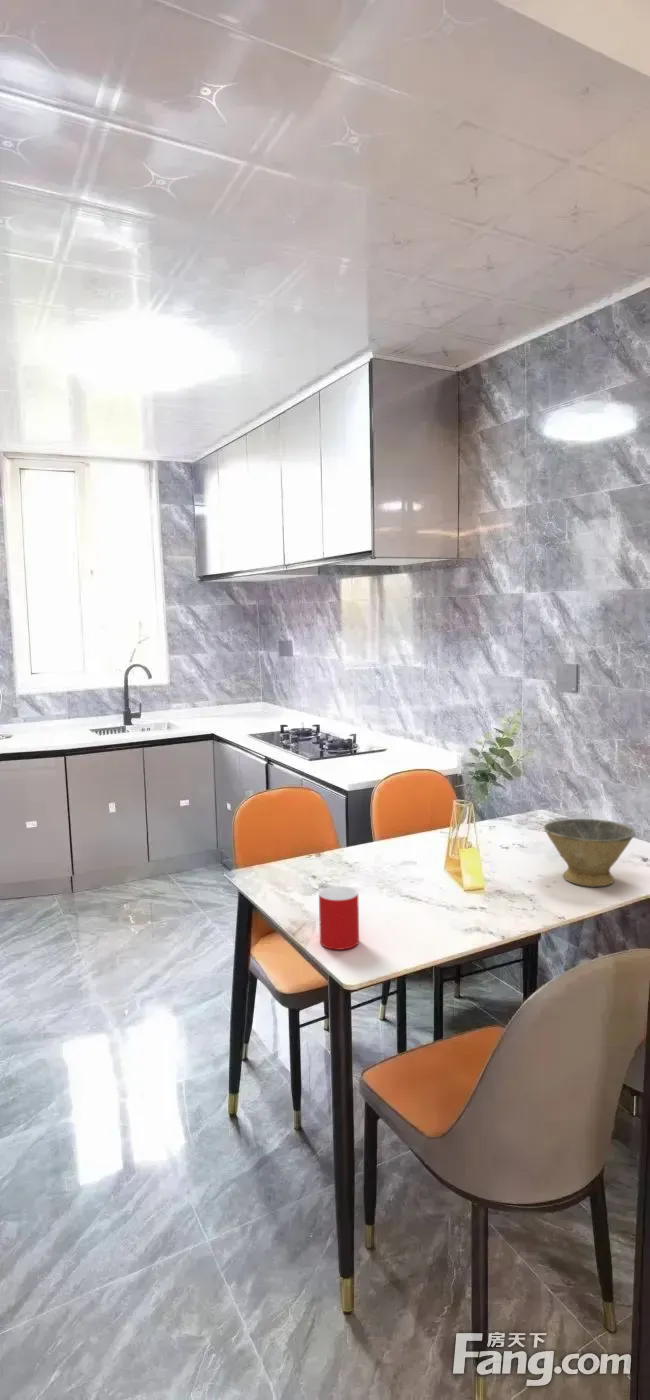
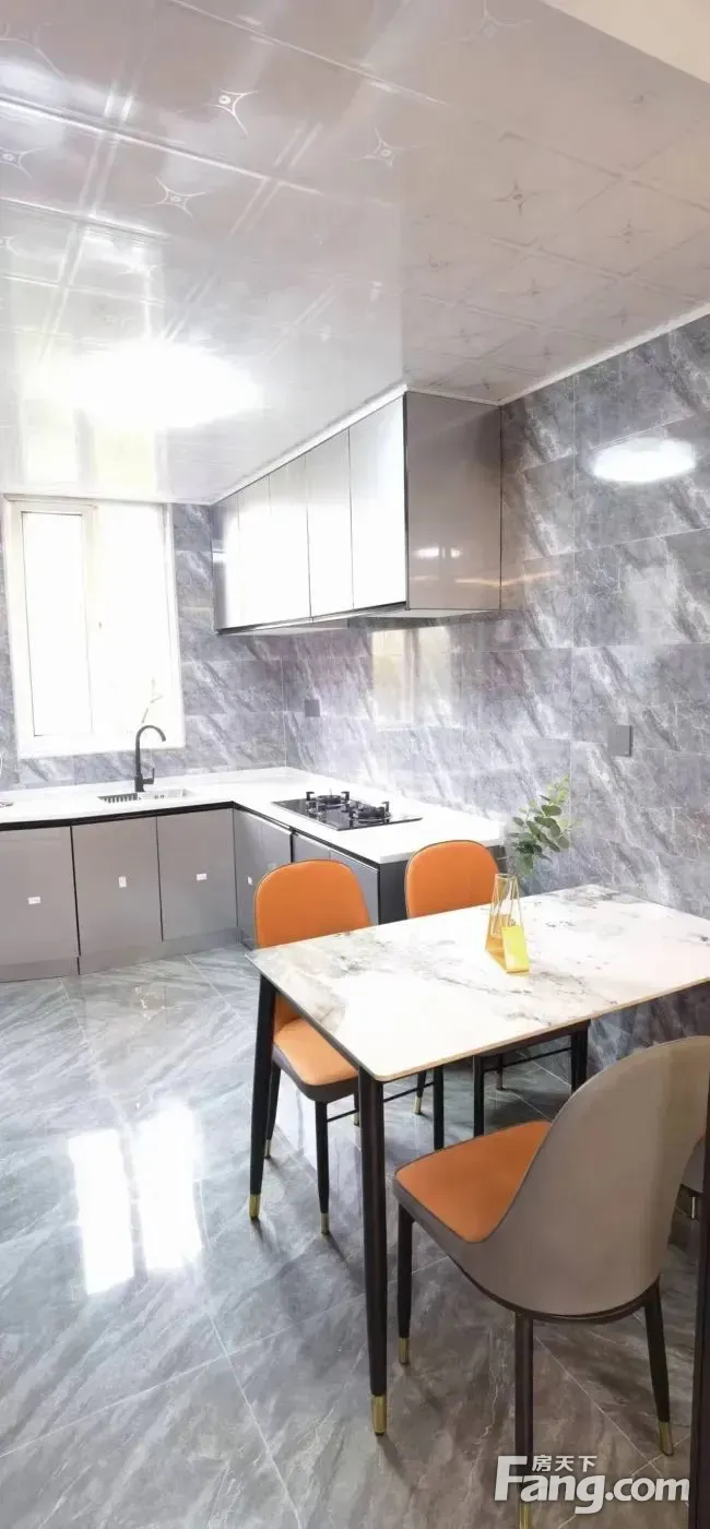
- bowl (588, 853)
- cup (336, 914)
